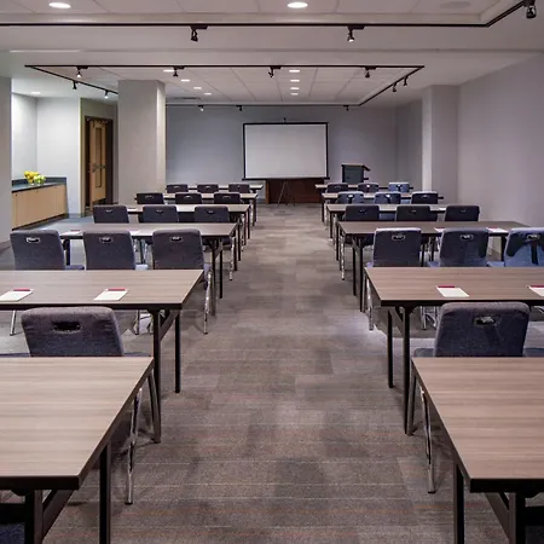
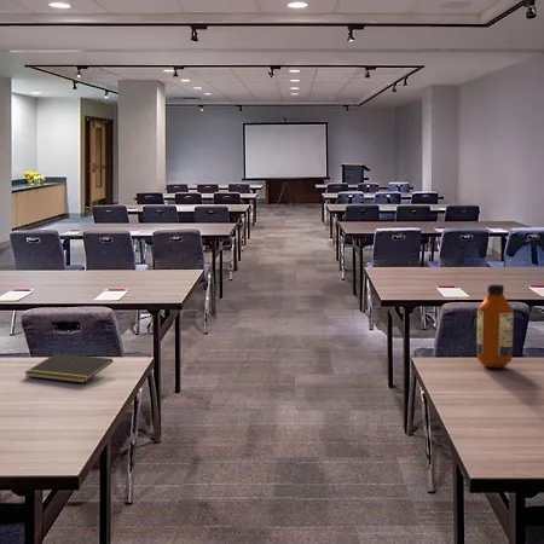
+ notepad (69, 366)
+ bottle (494, 325)
